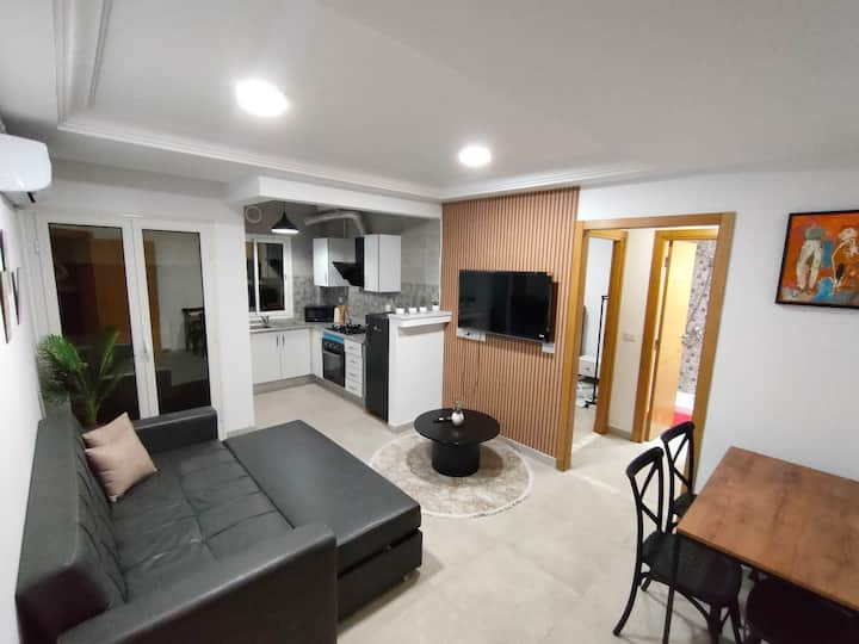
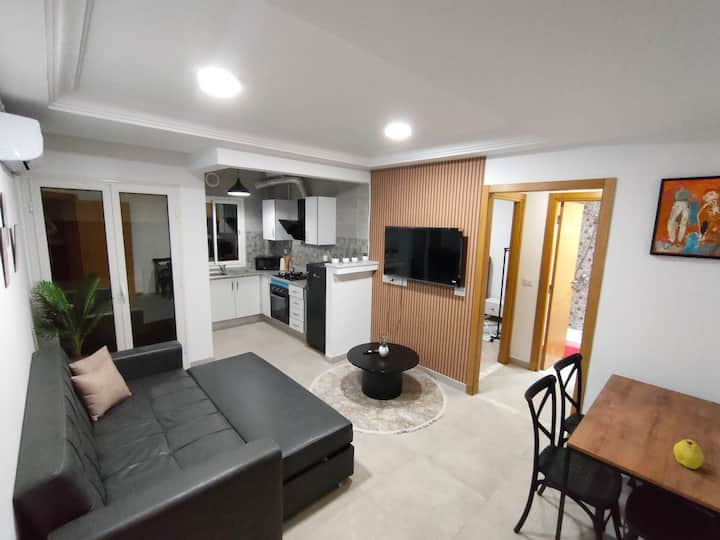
+ fruit (688, 452)
